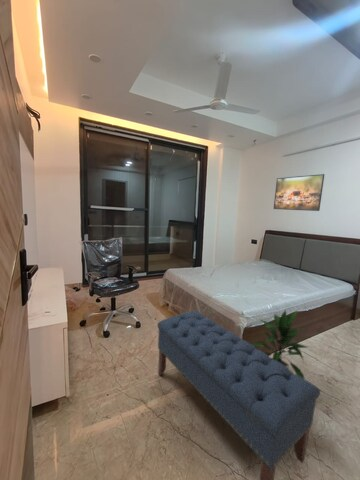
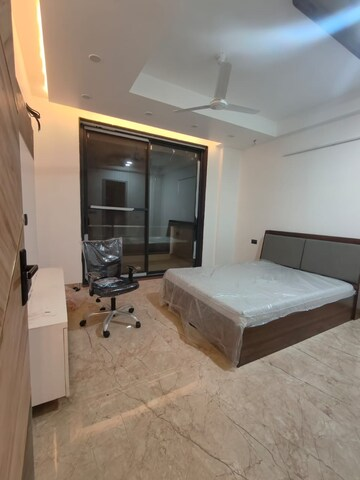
- indoor plant (281, 348)
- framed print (296, 193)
- bench (220, 377)
